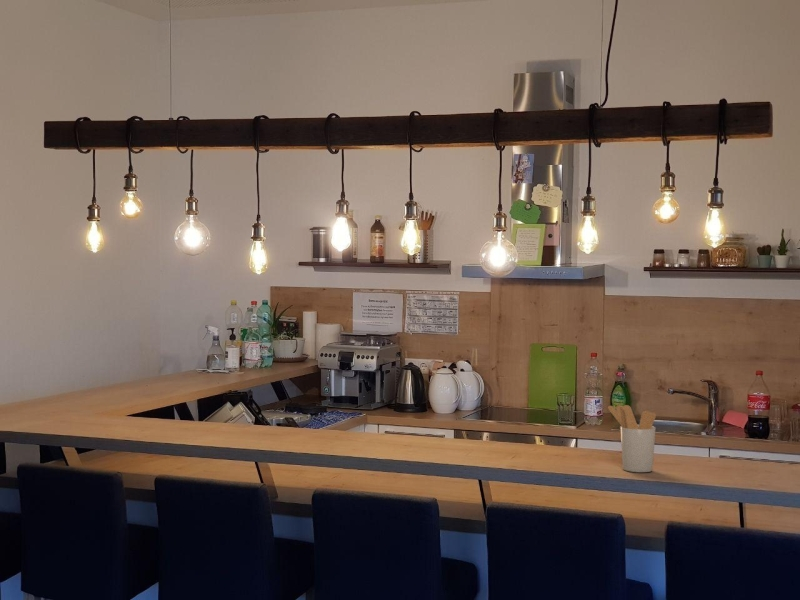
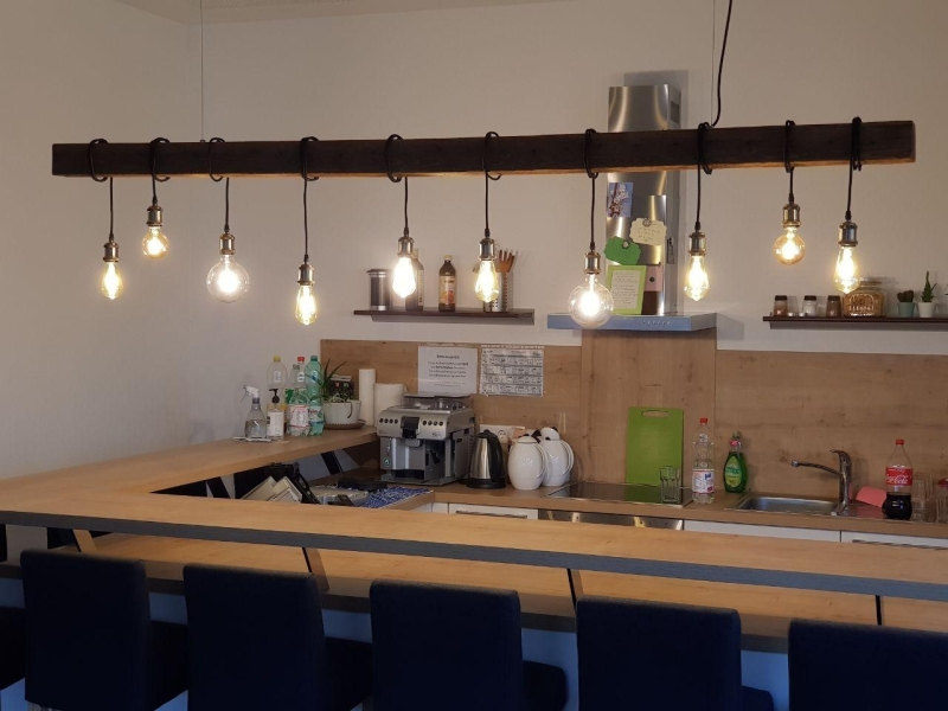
- utensil holder (631, 436)
